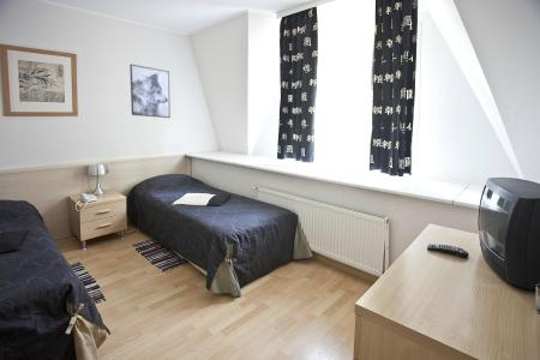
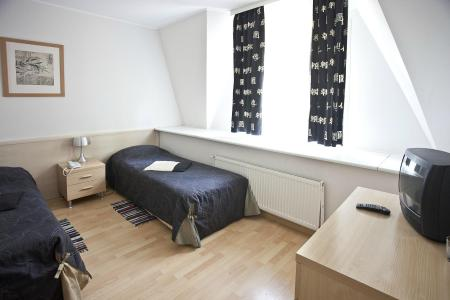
- wall art (150, 92)
